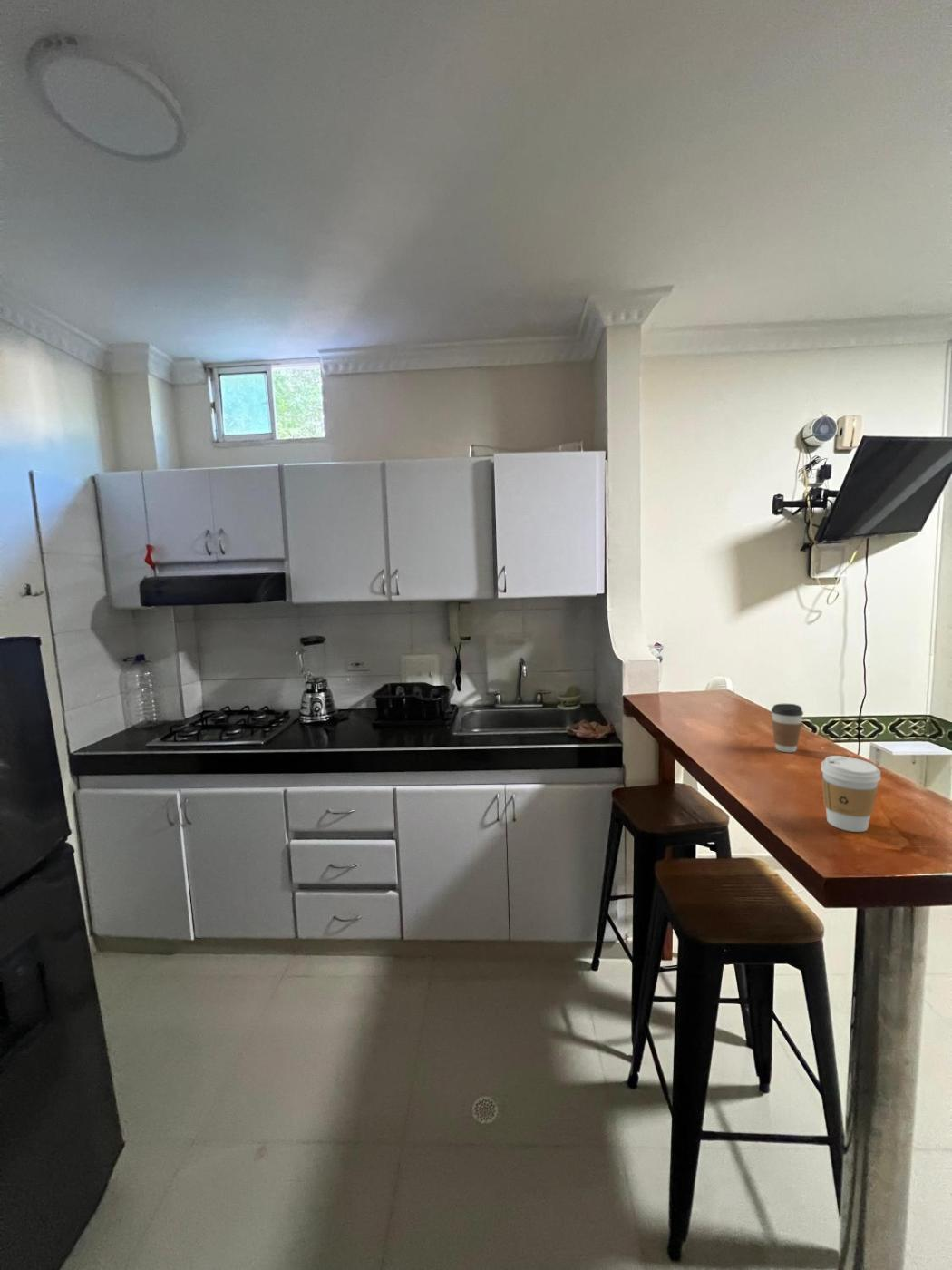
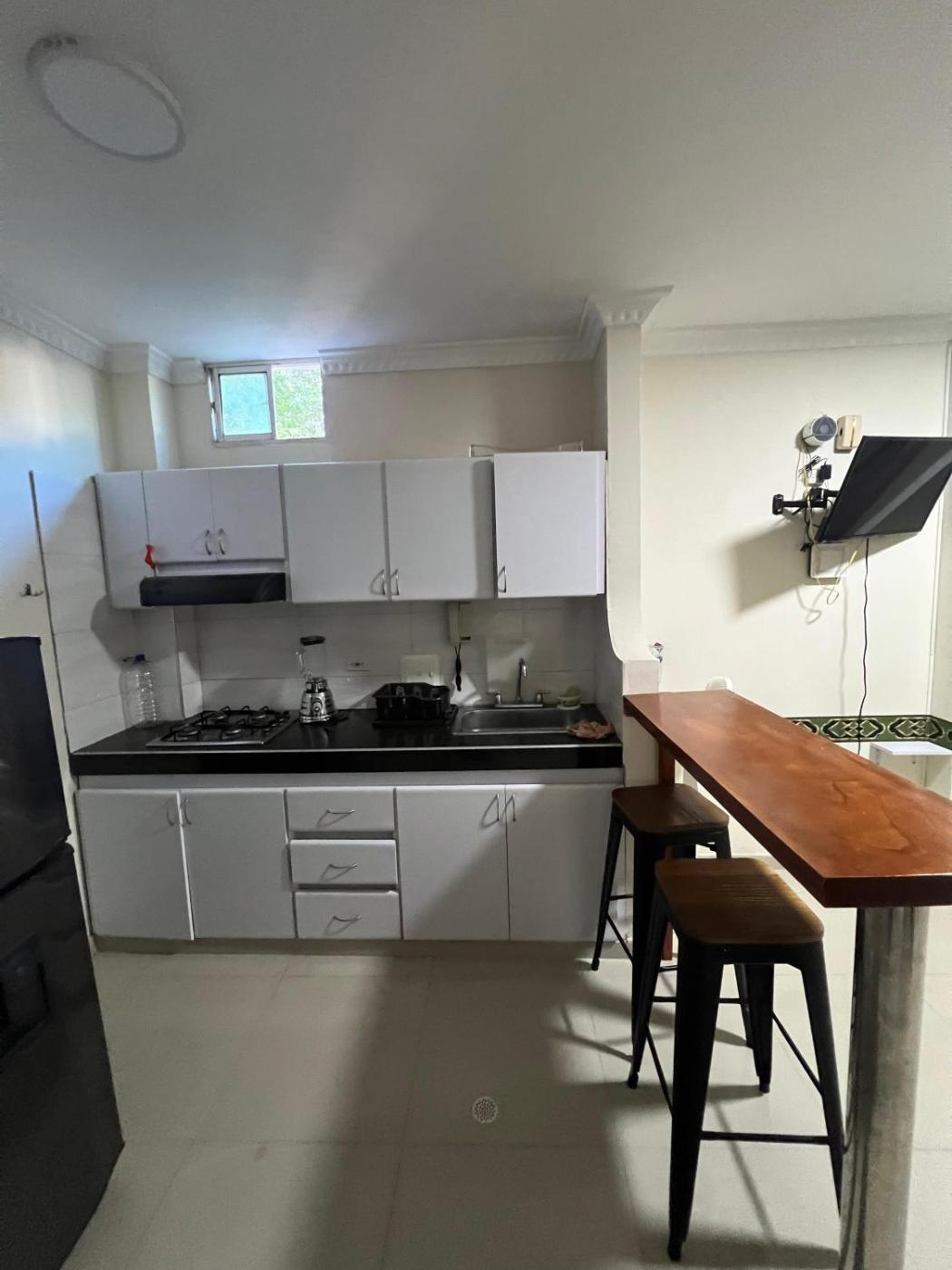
- coffee cup (849, 793)
- coffee cup (786, 728)
